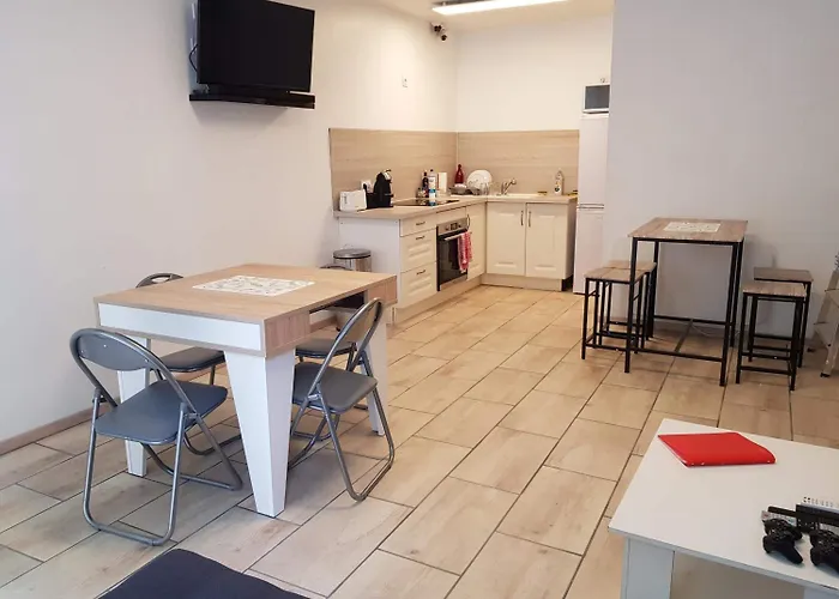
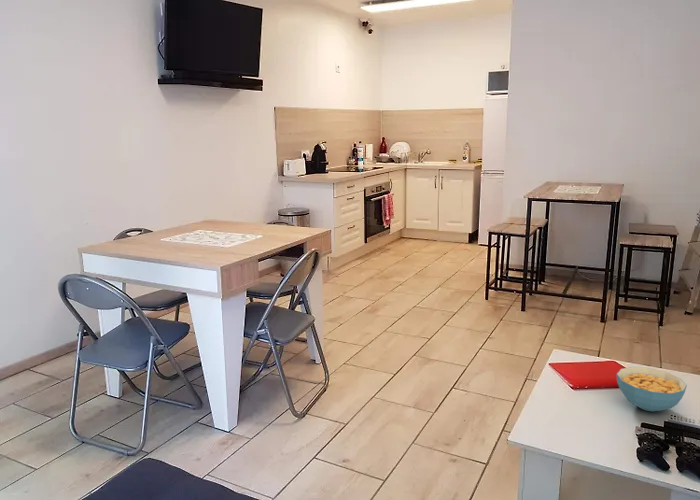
+ cereal bowl (649, 393)
